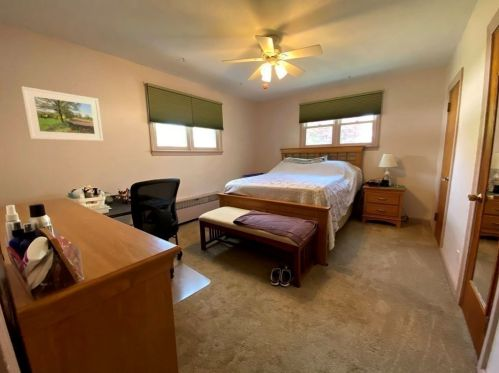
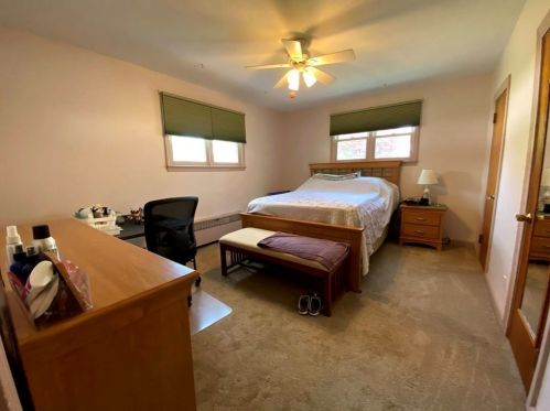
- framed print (67, 117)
